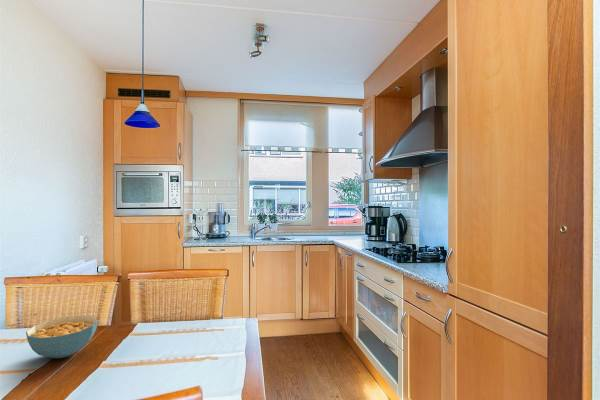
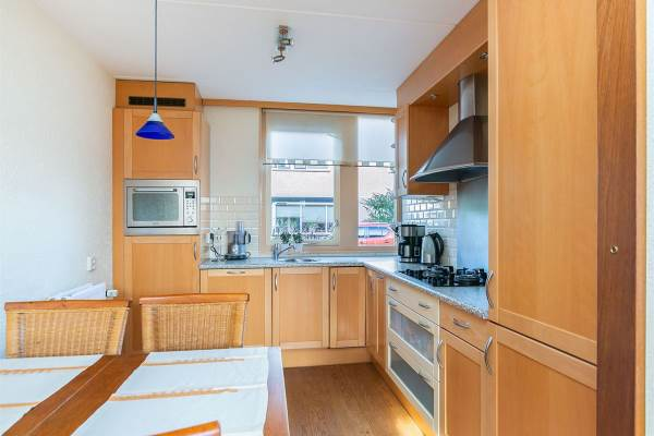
- cereal bowl (63, 339)
